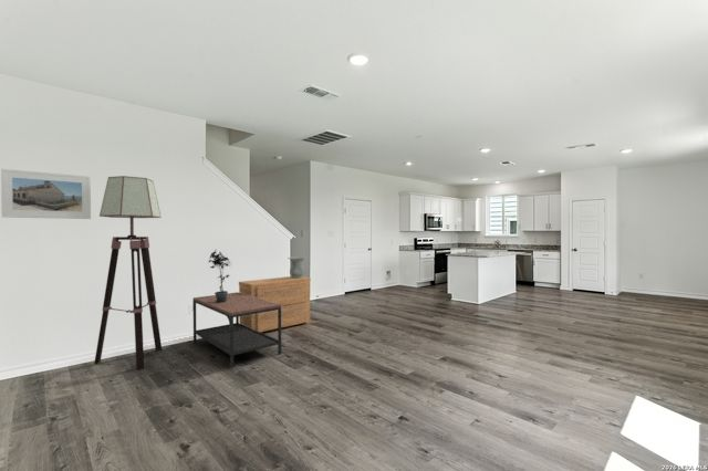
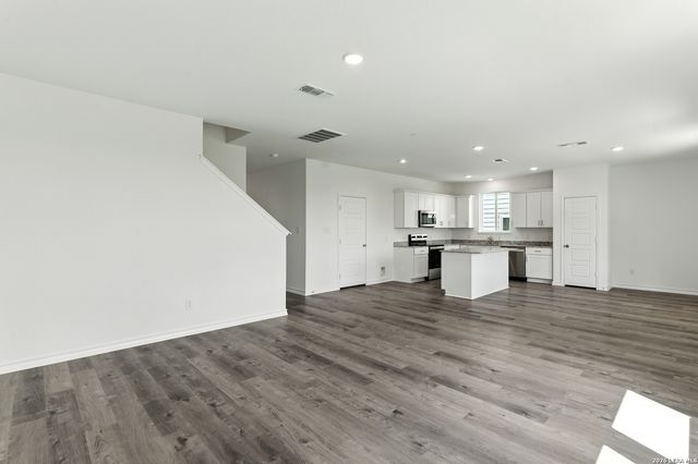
- coffee table (235, 324)
- vessel (296, 266)
- floor lamp (133, 269)
- chest of drawers (277, 303)
- potted plant (220, 274)
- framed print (49, 195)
